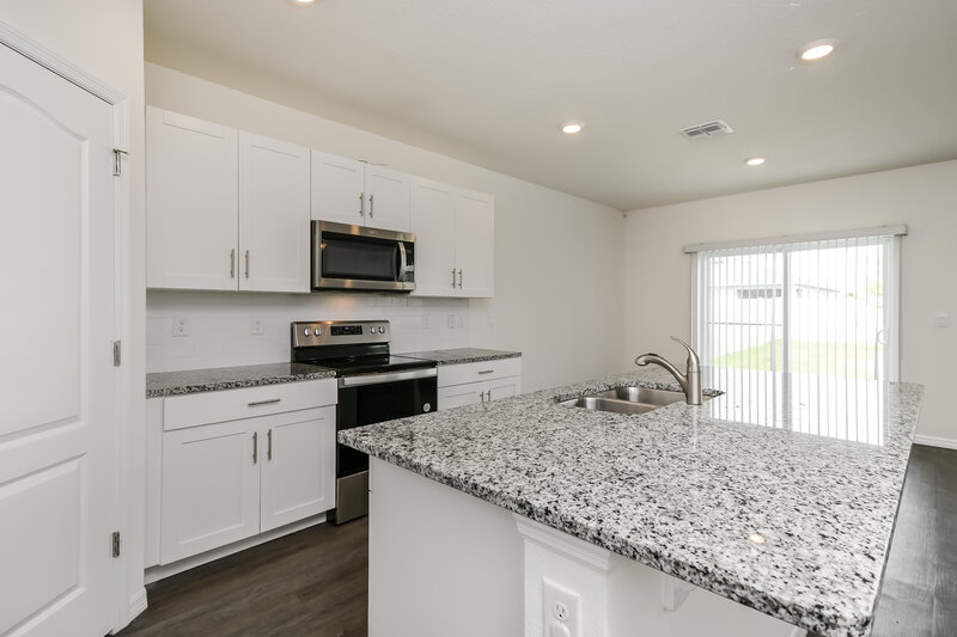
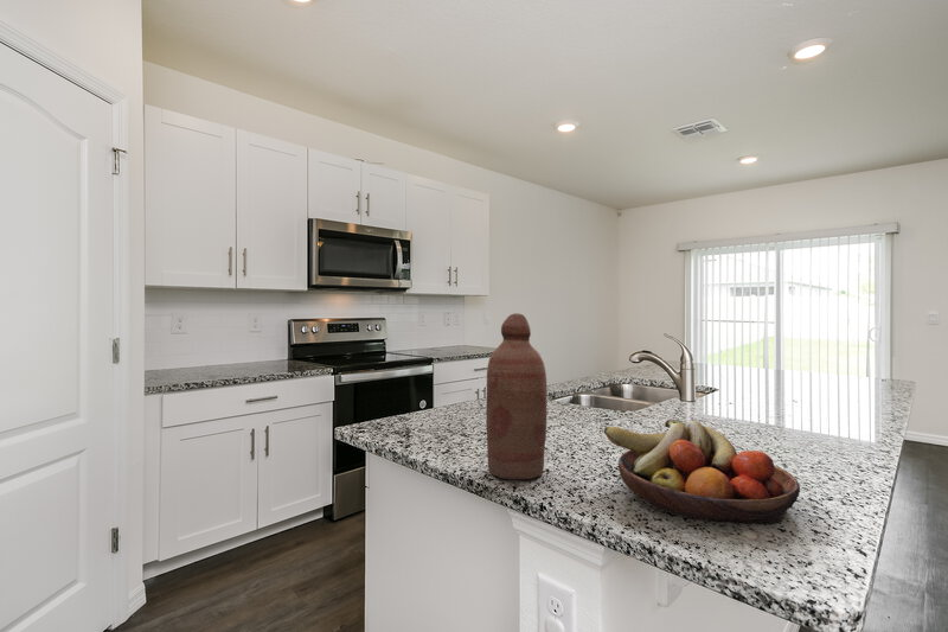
+ bottle (515, 392)
+ fruit bowl (700, 461)
